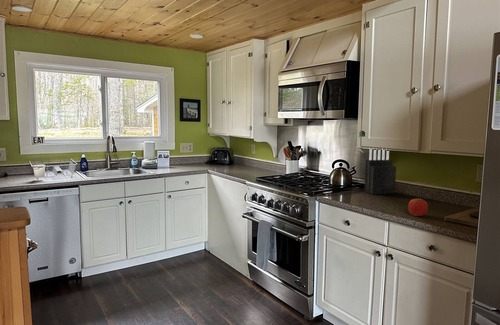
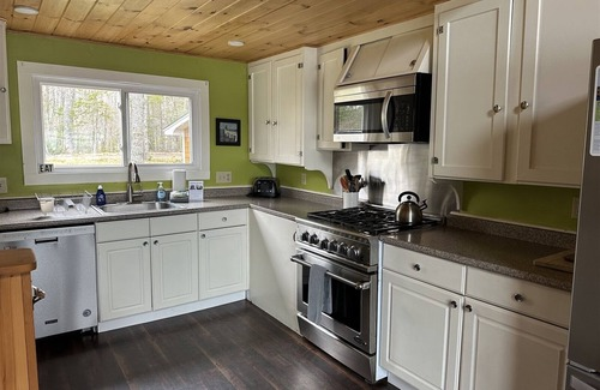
- apple (417, 206)
- knife block (381, 168)
